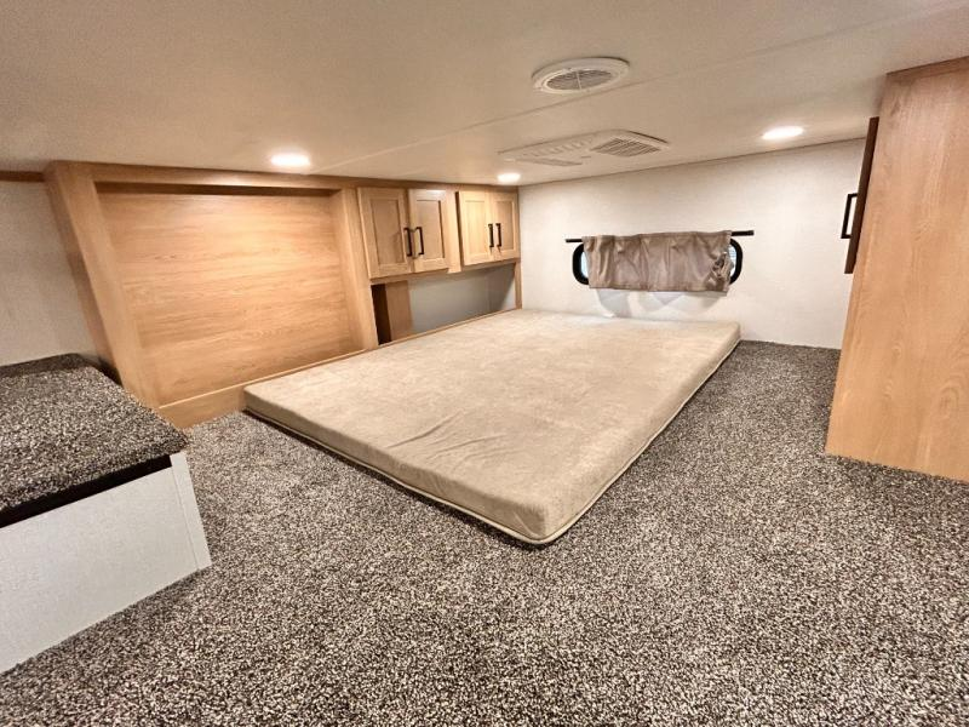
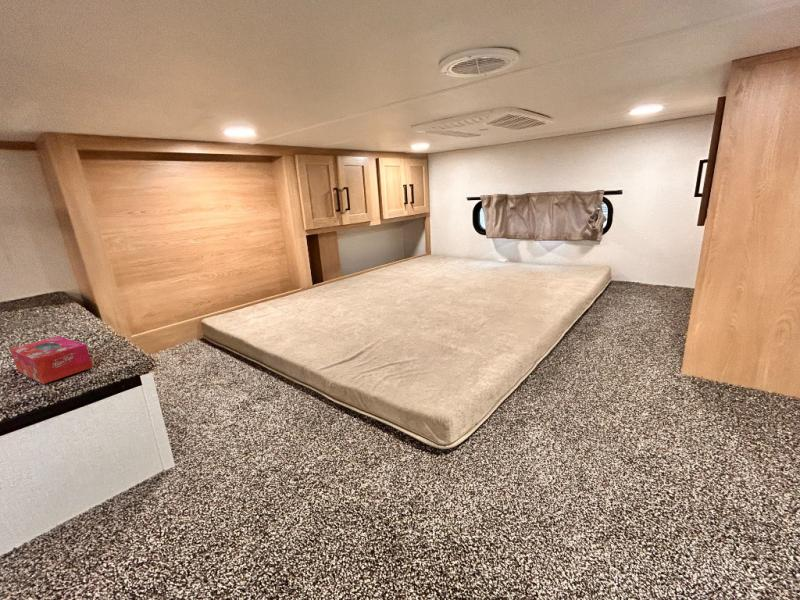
+ tissue box (51, 358)
